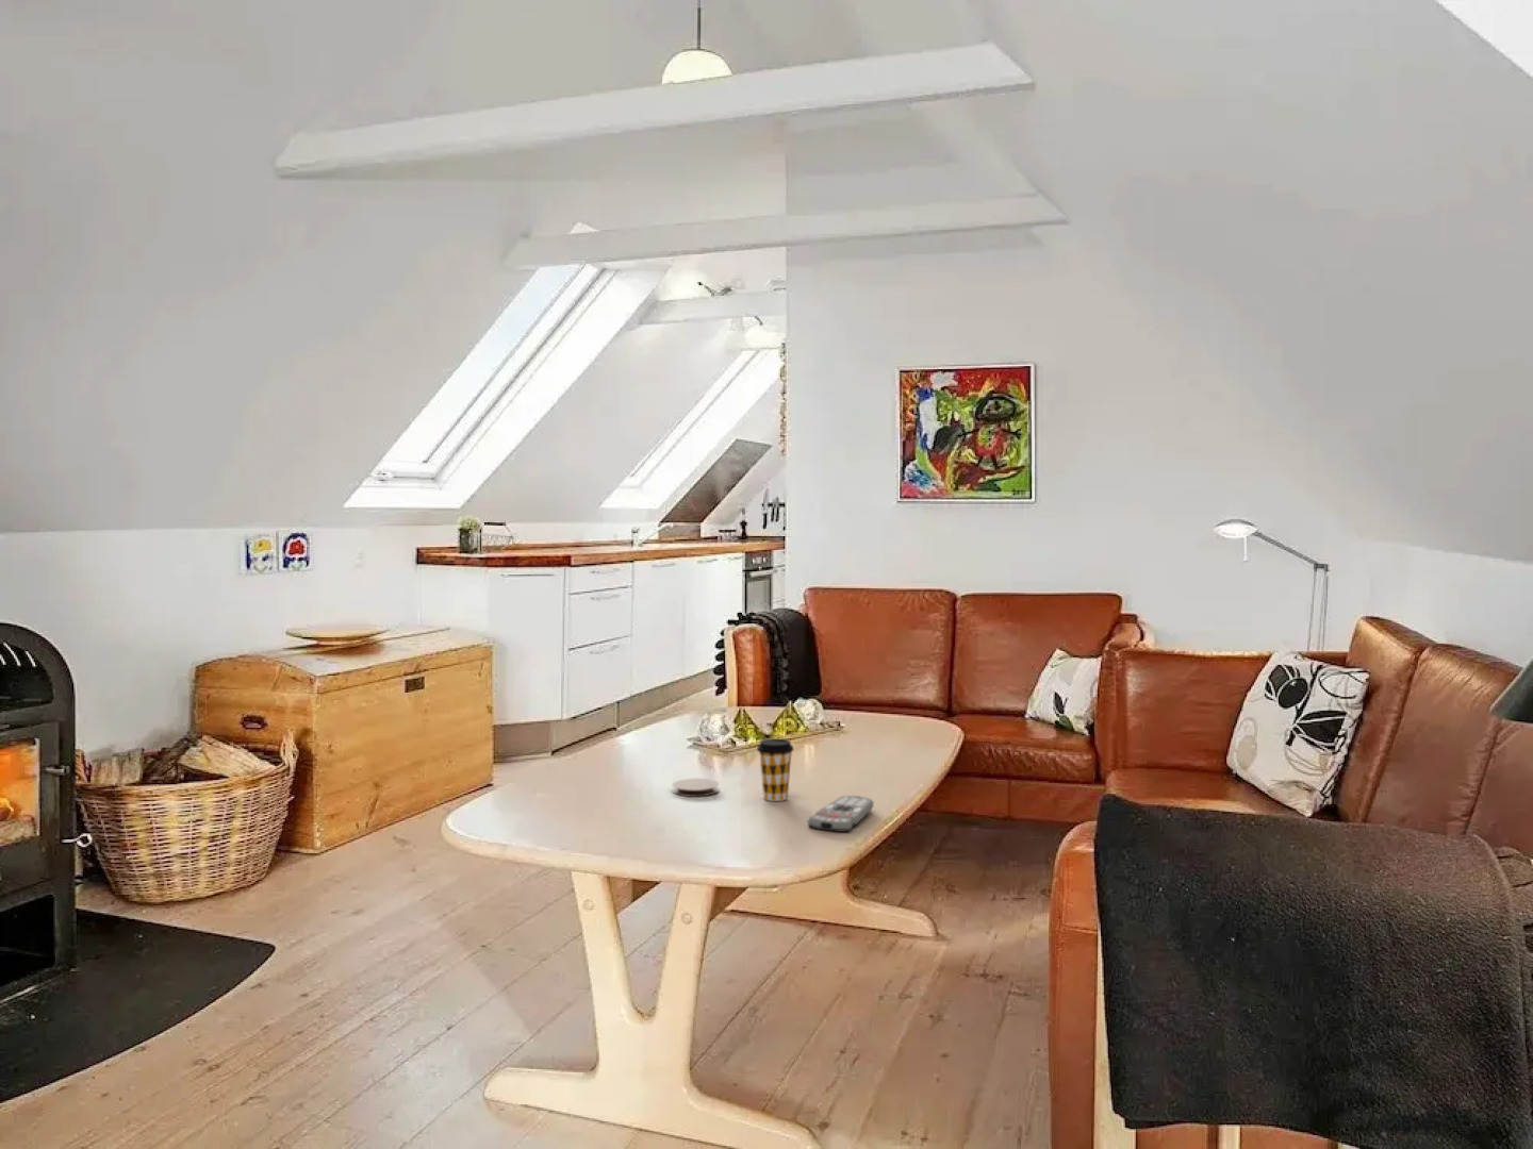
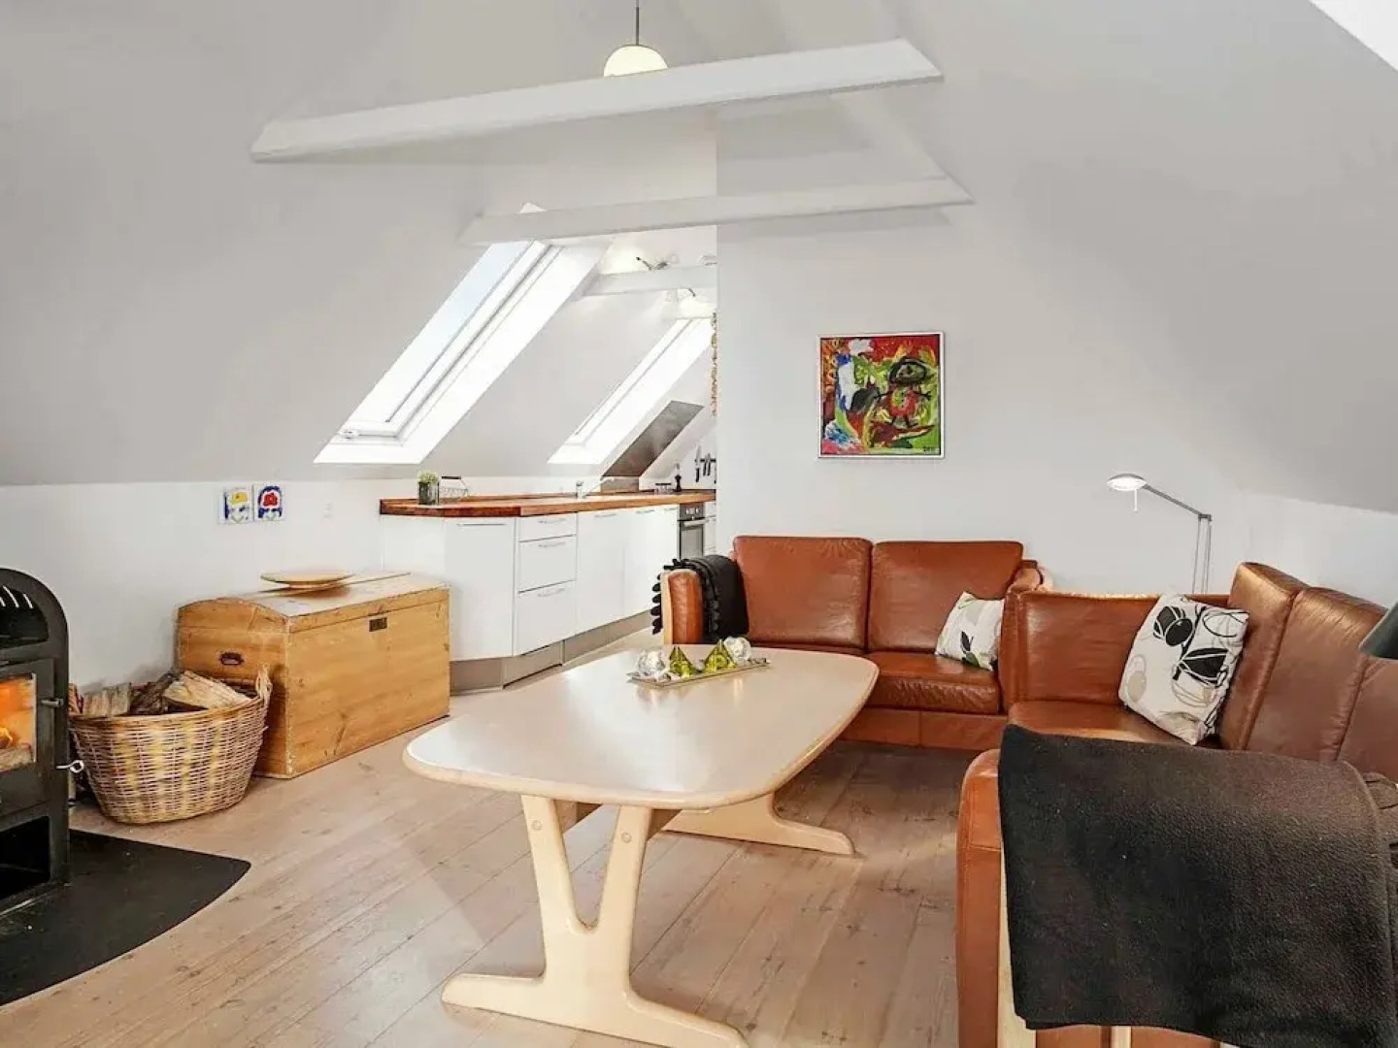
- coaster (695, 786)
- coffee cup (775, 769)
- remote control (843, 812)
